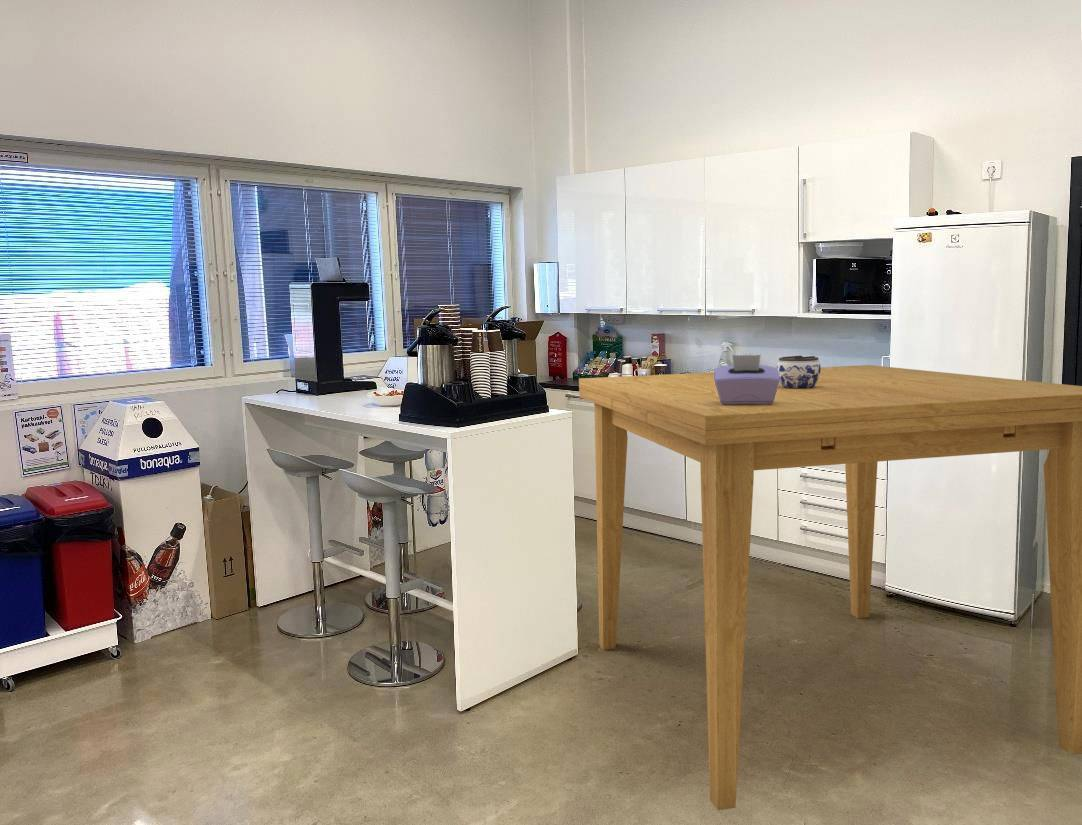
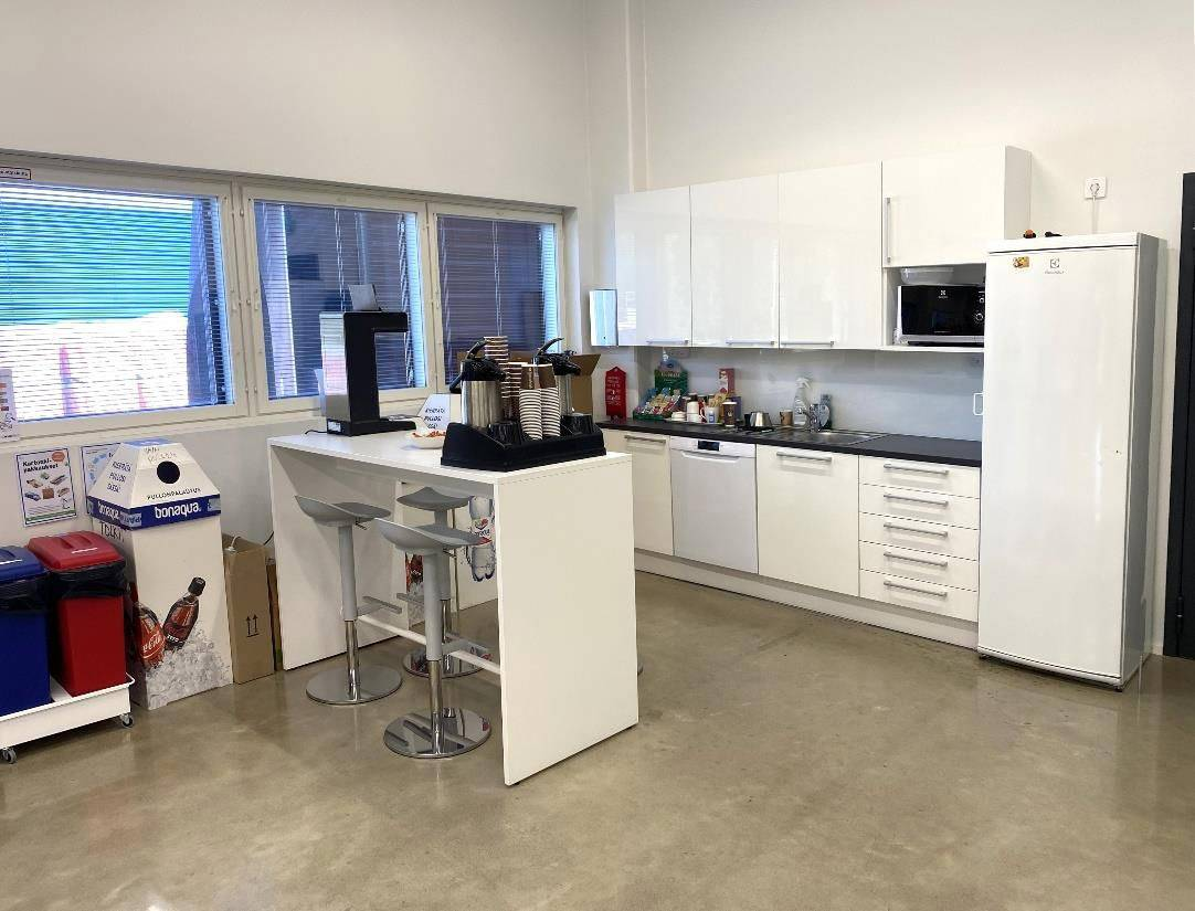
- jar (798, 371)
- tissue box (746, 378)
- dining table (848, 541)
